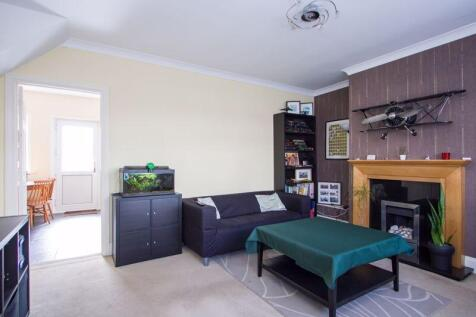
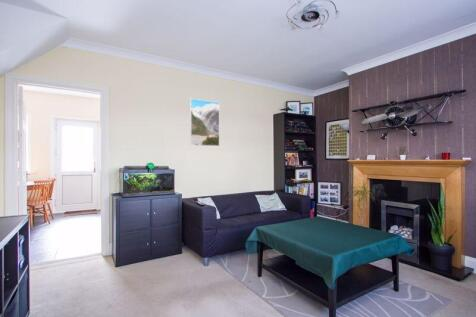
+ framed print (205, 123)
